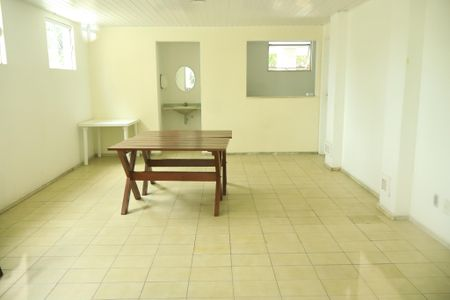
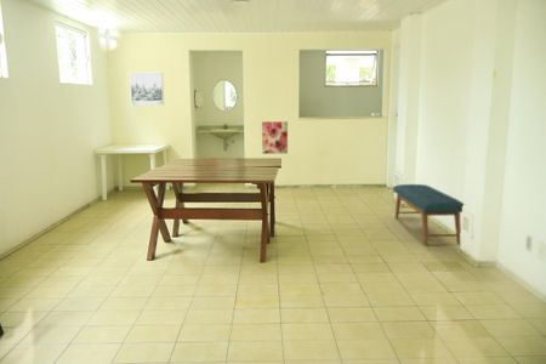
+ wall art (146, 89)
+ bench (425, 210)
+ wall art (274, 137)
